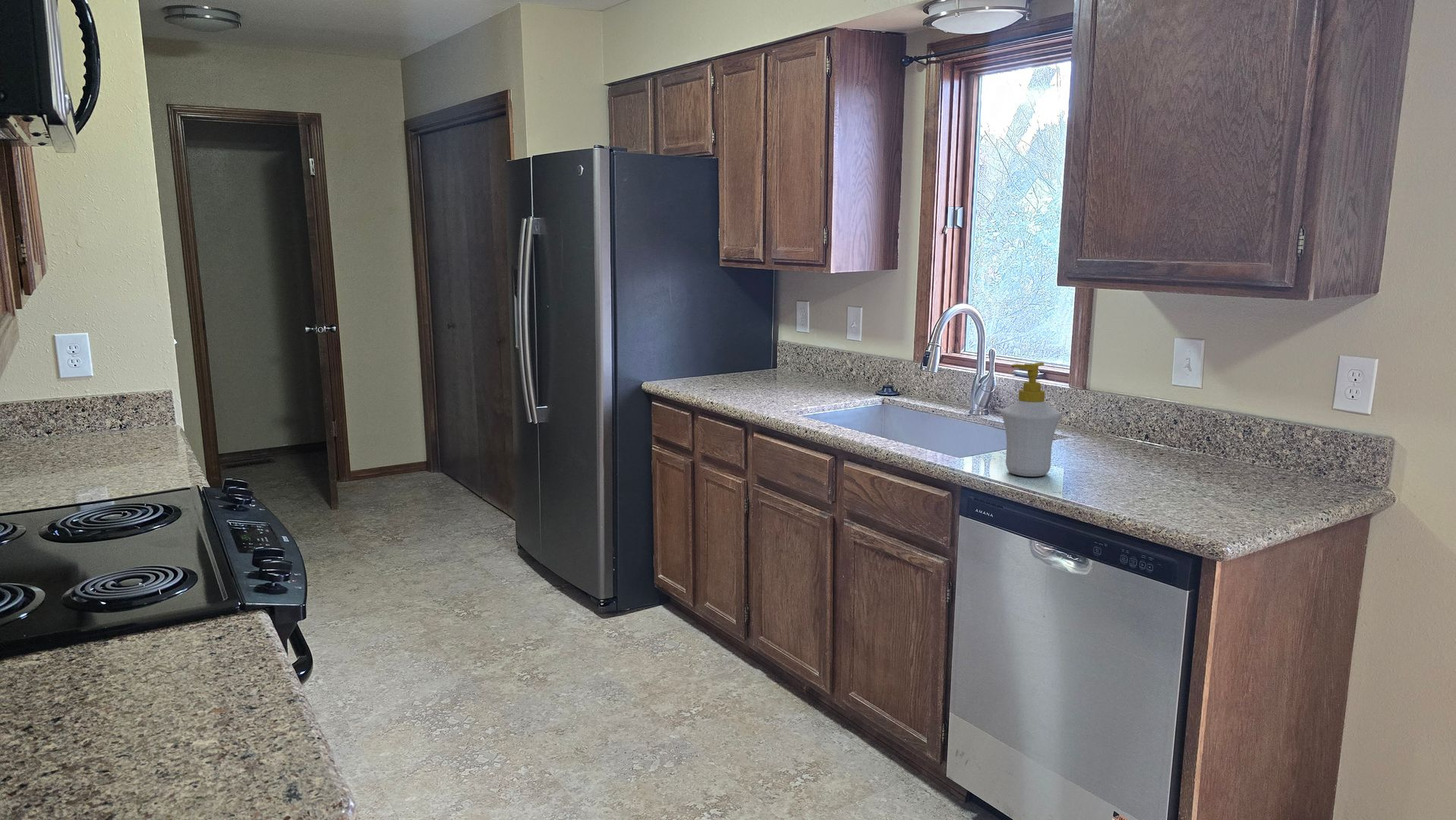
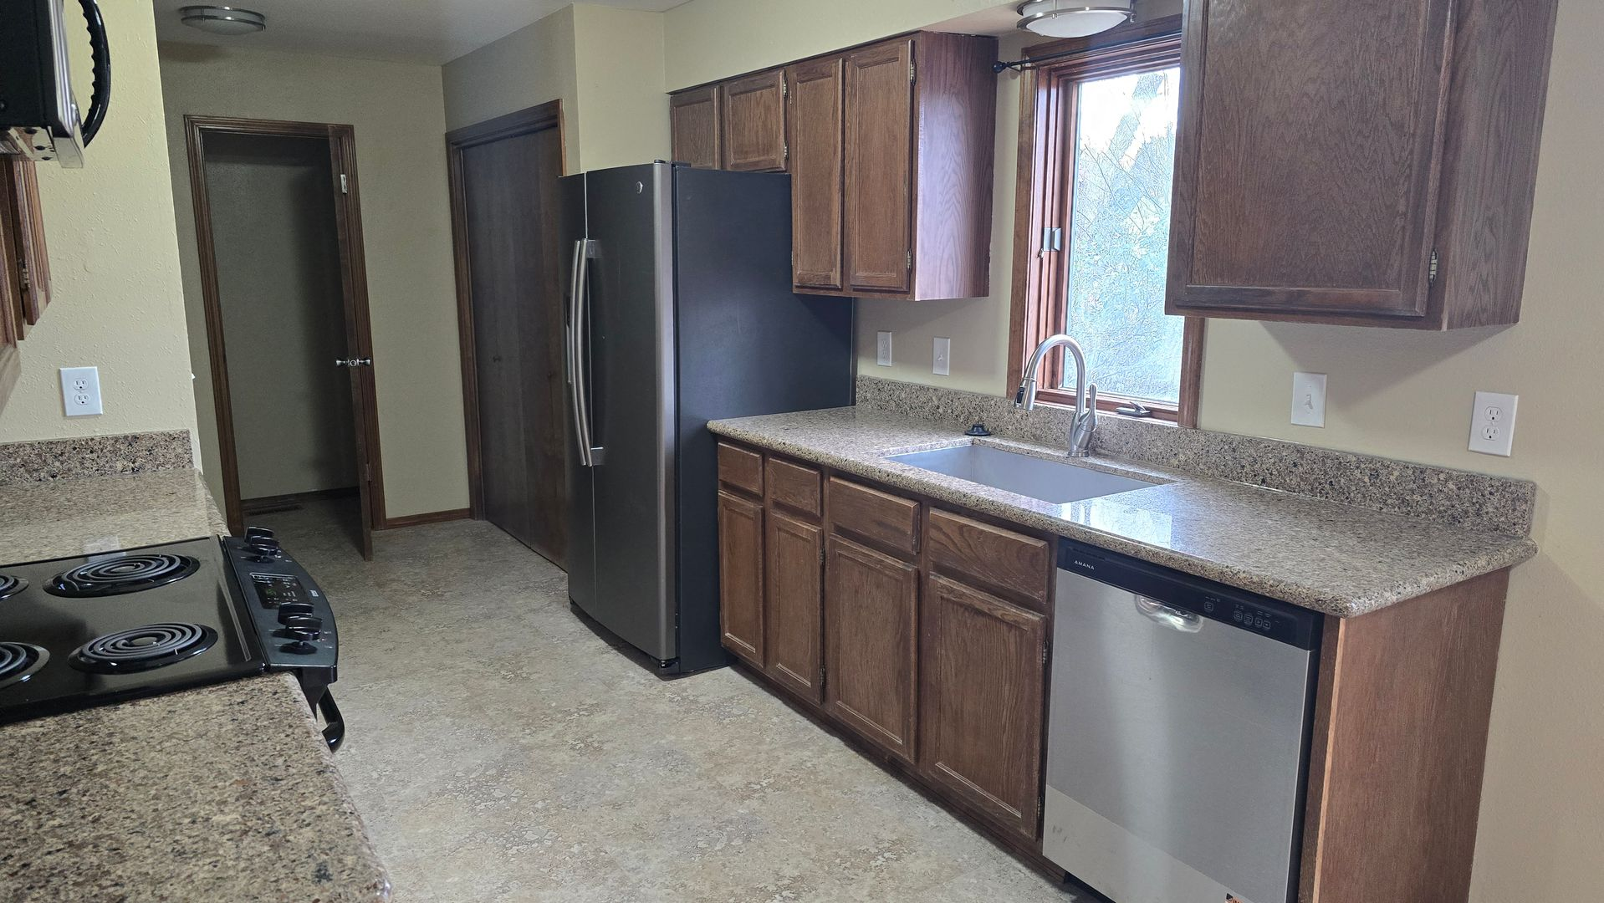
- soap bottle (1030, 418)
